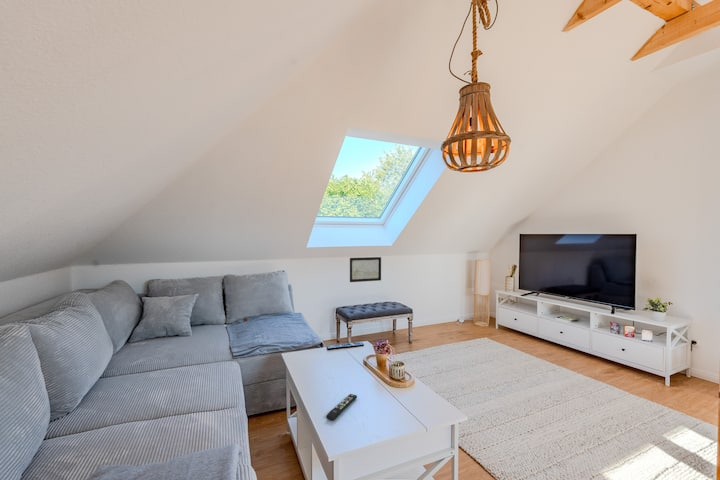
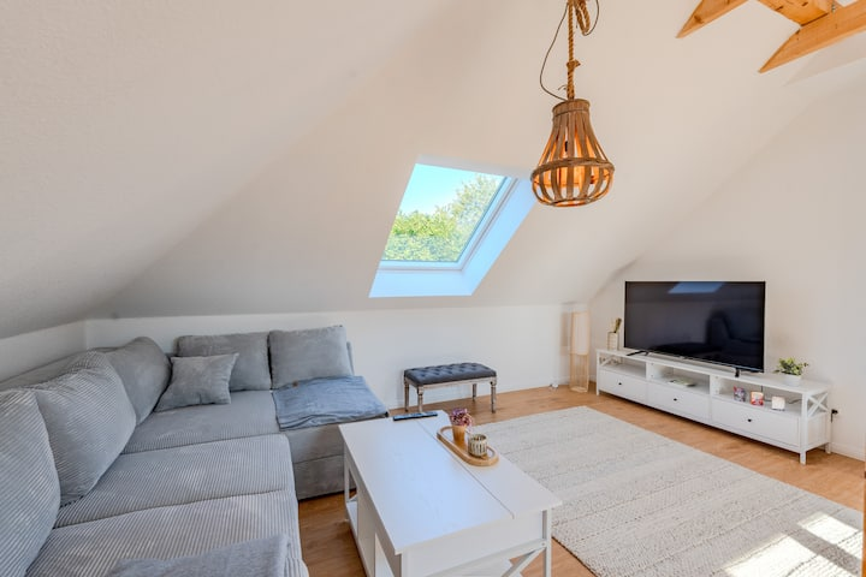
- wall art (365, 269)
- remote control (342, 406)
